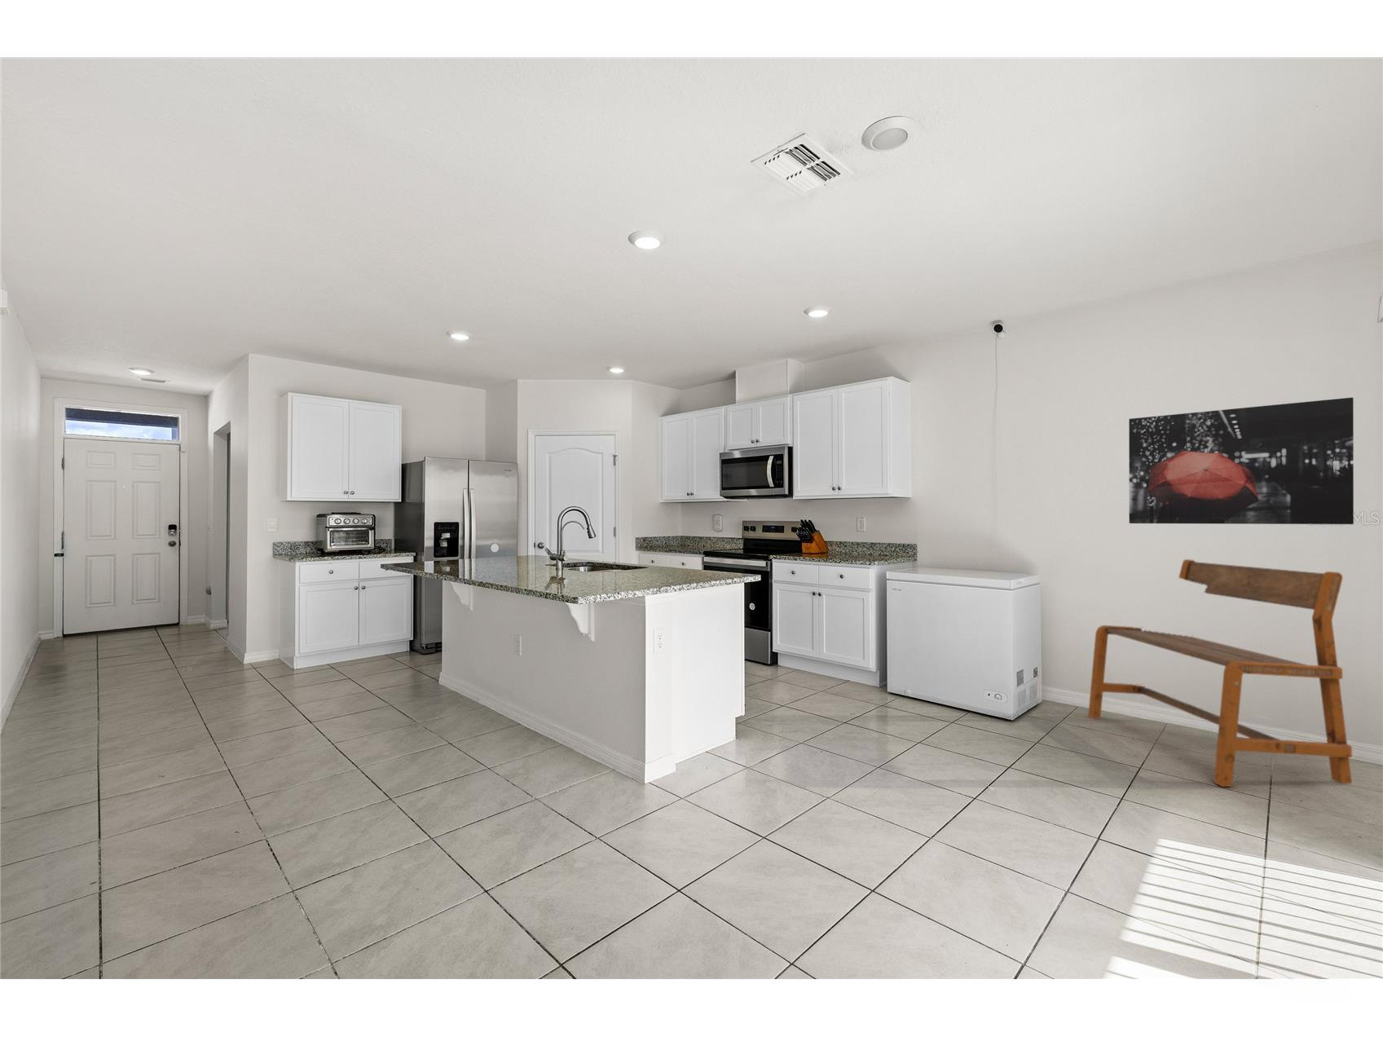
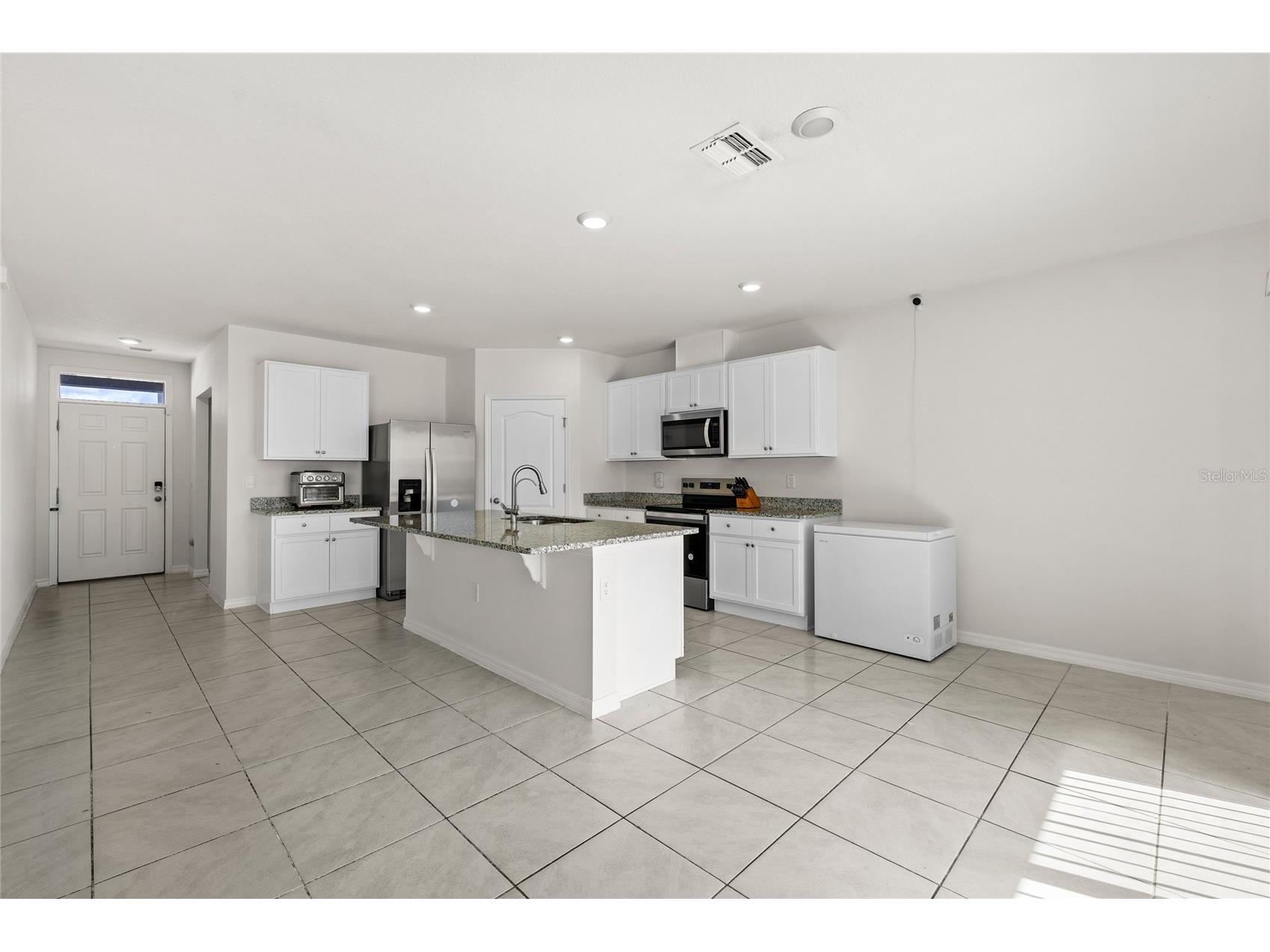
- wall art (1231, 466)
- bench (1200, 656)
